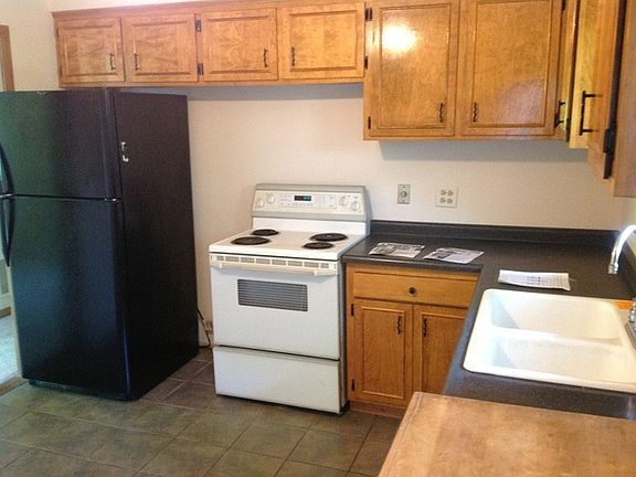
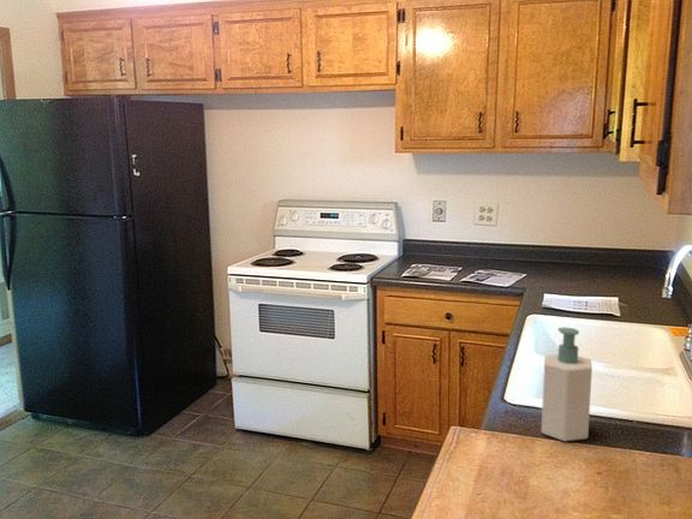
+ soap bottle (566, 381)
